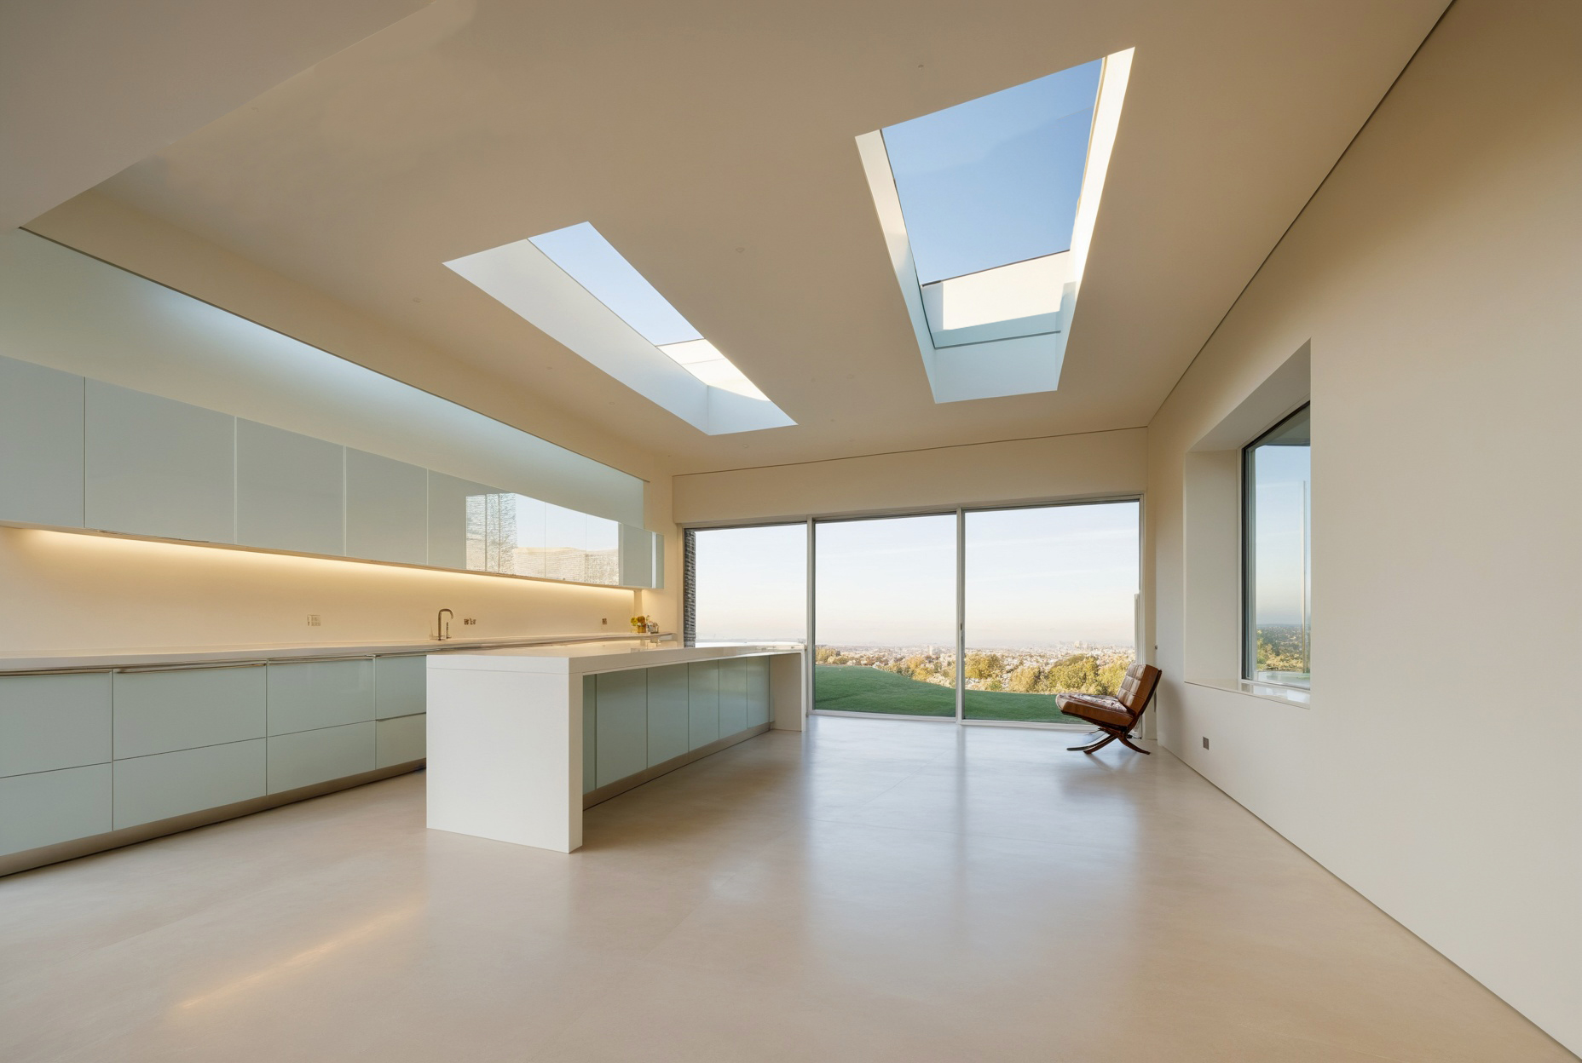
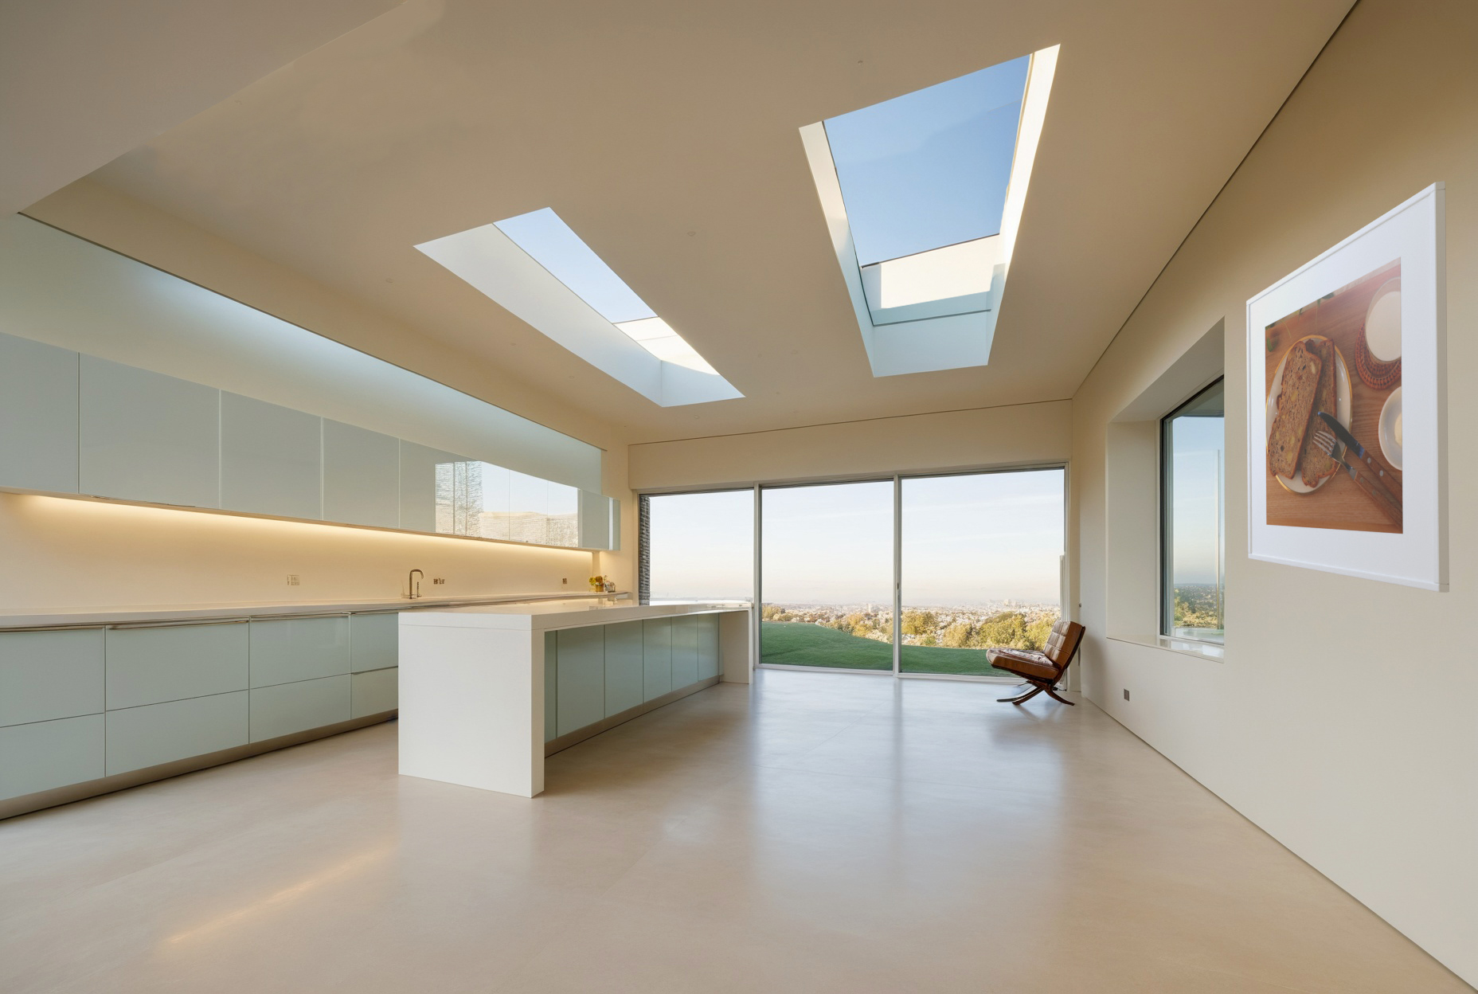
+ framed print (1324, 413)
